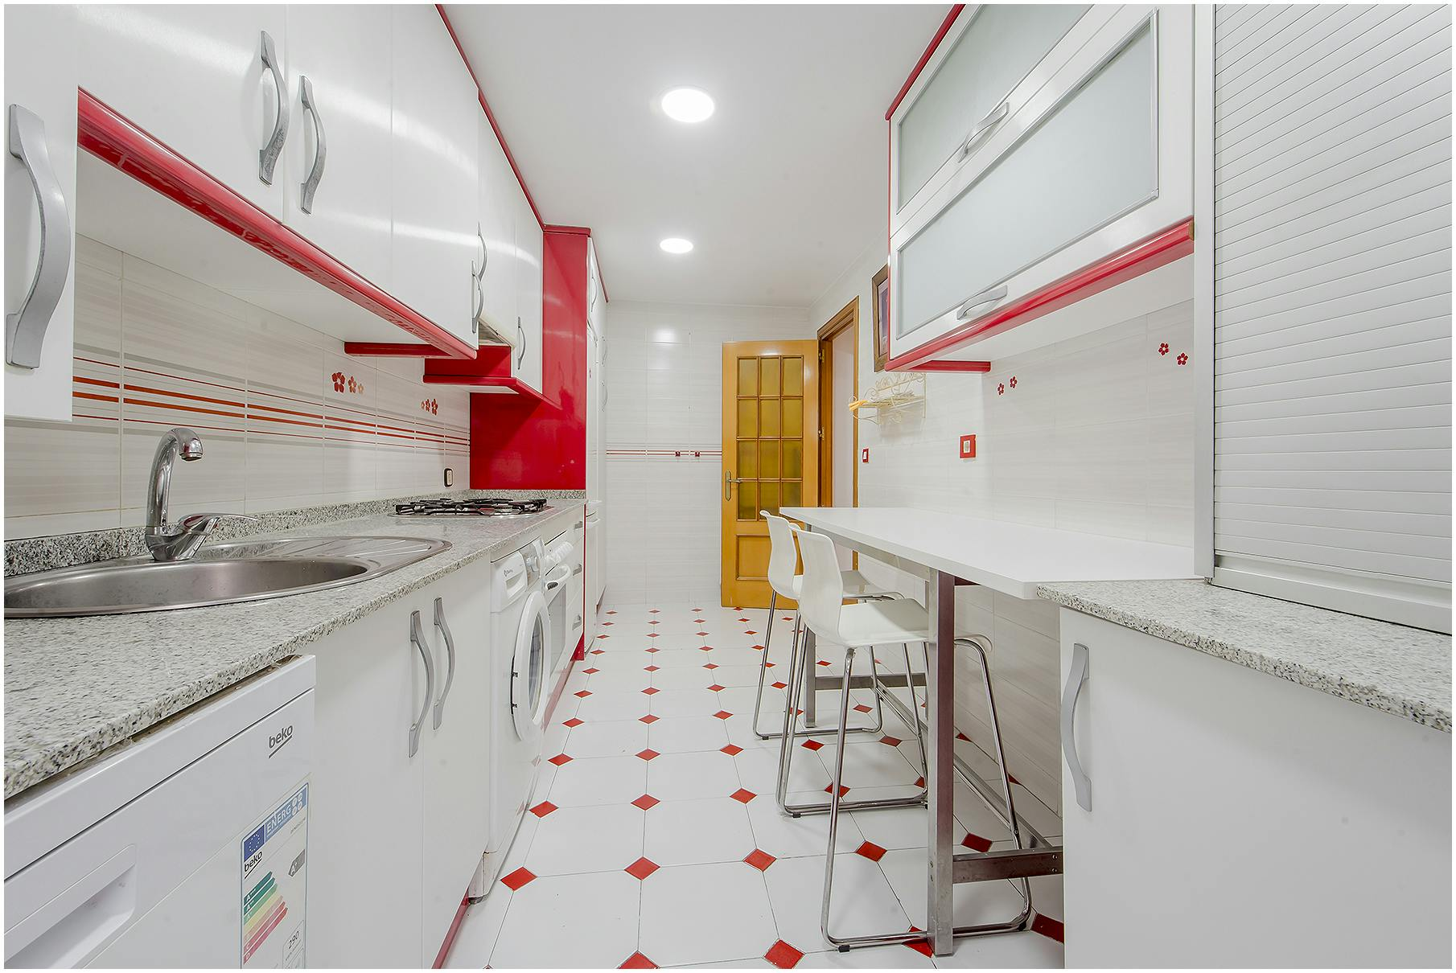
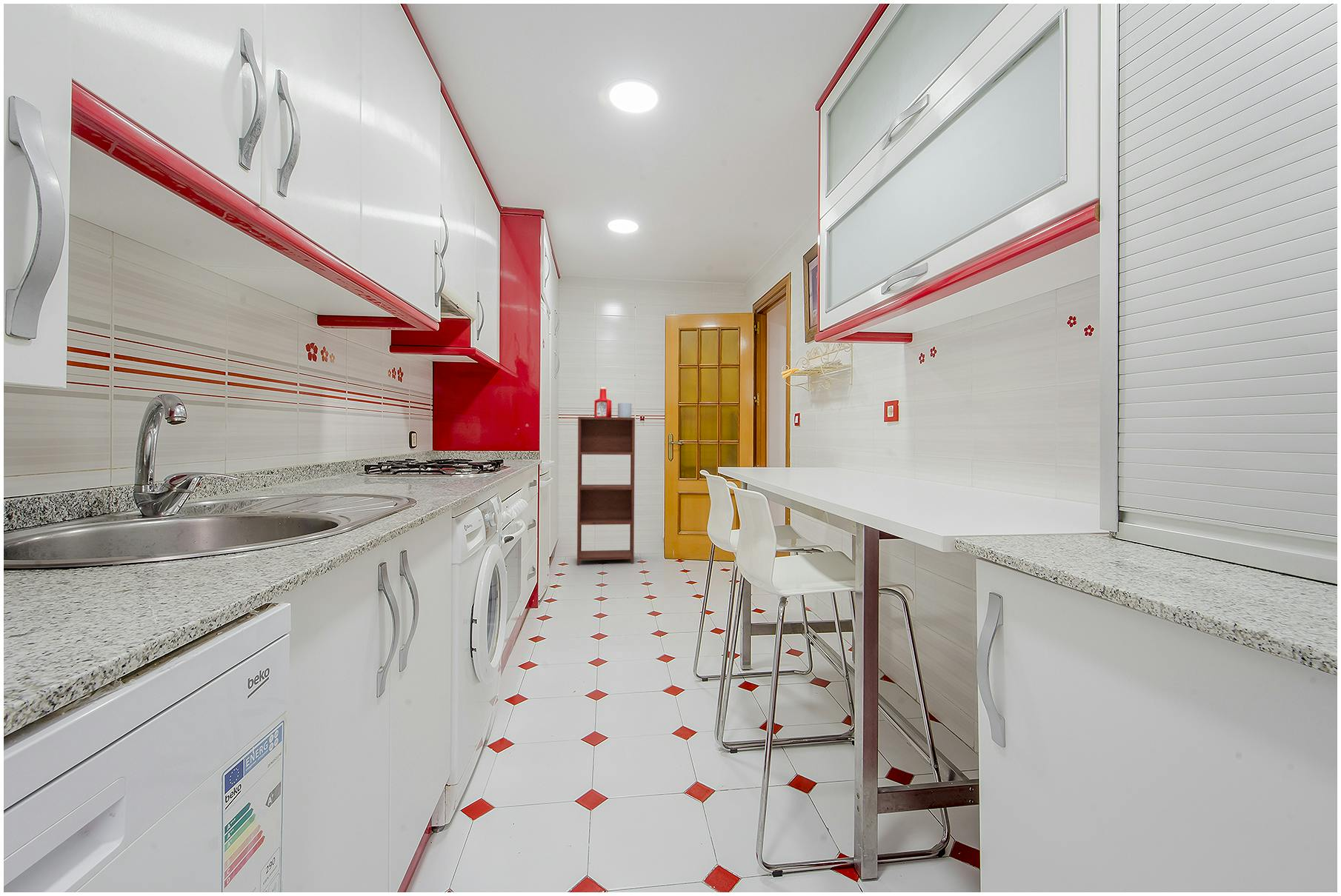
+ soap bottle (602, 401)
+ toilet paper roll (625, 410)
+ shelving unit (606, 489)
